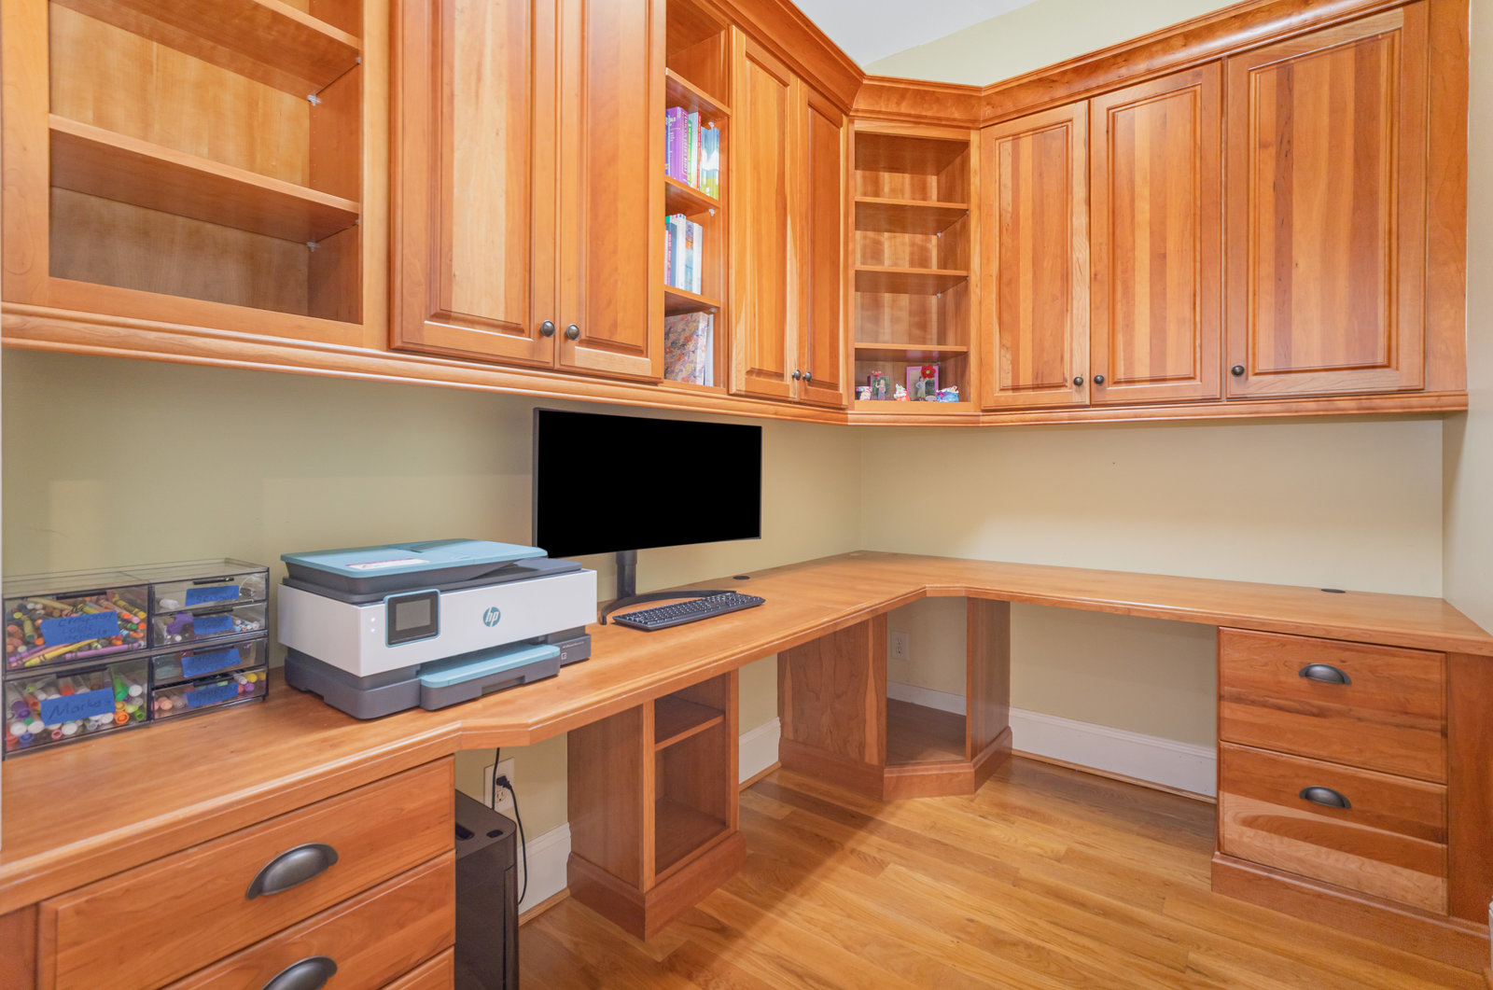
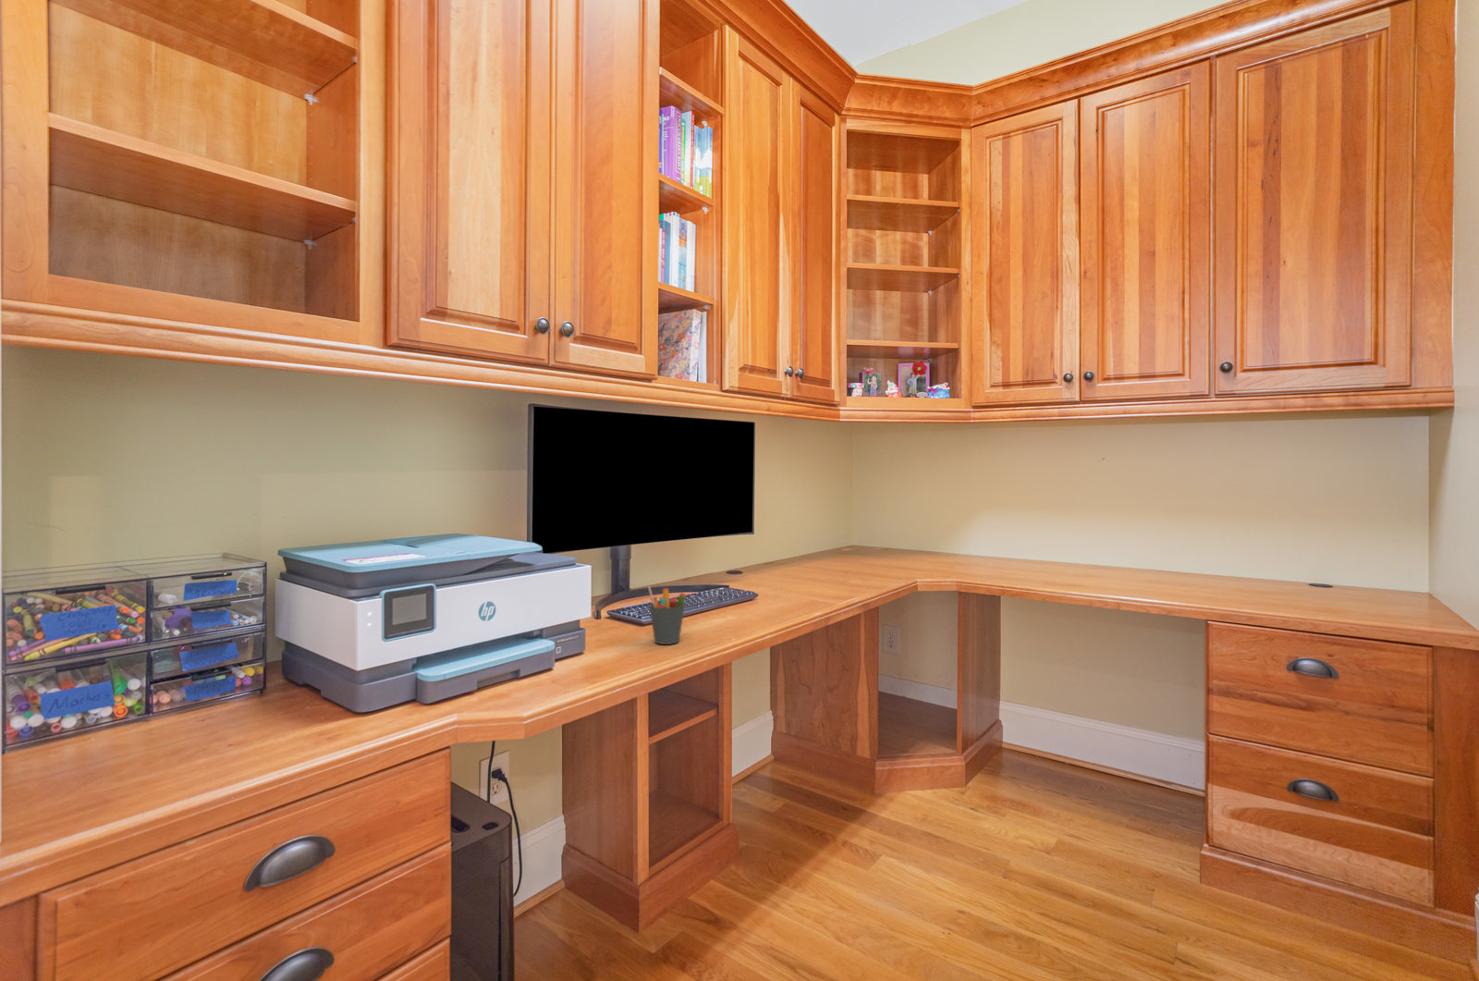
+ pen holder (667, 613)
